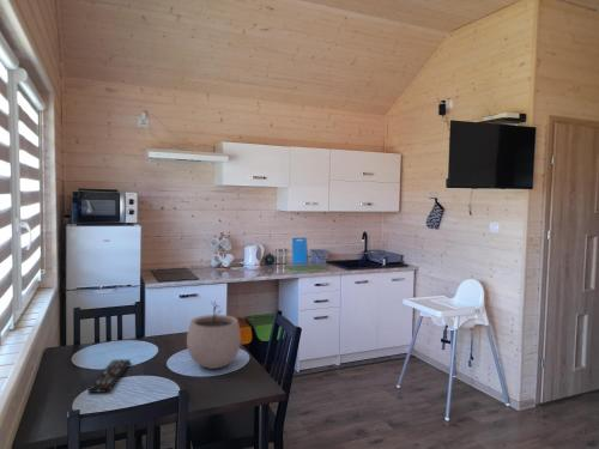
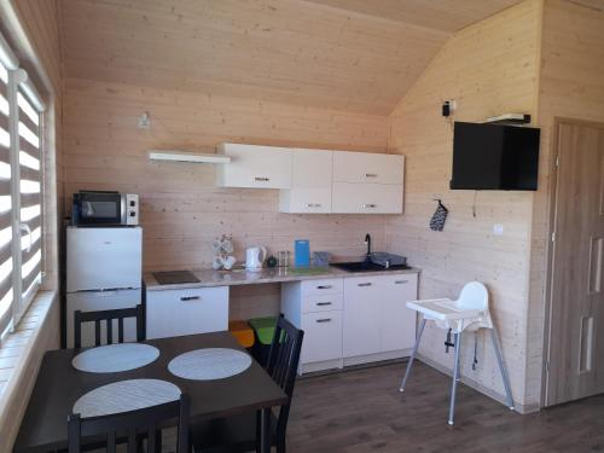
- remote control (110, 374)
- plant pot (213, 333)
